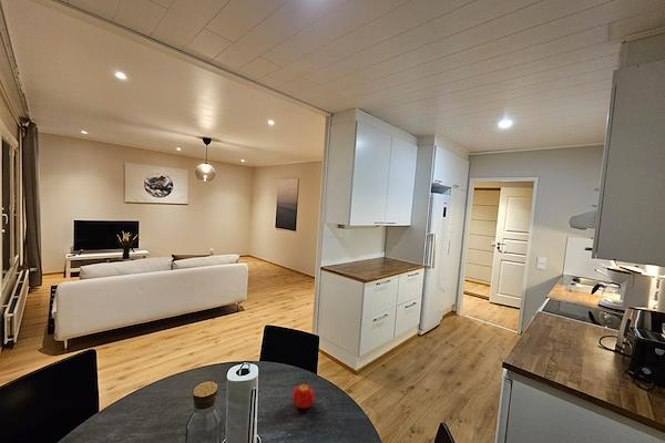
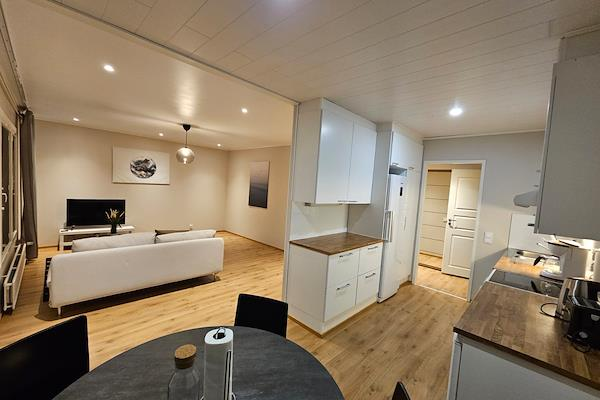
- fruit (304, 394)
